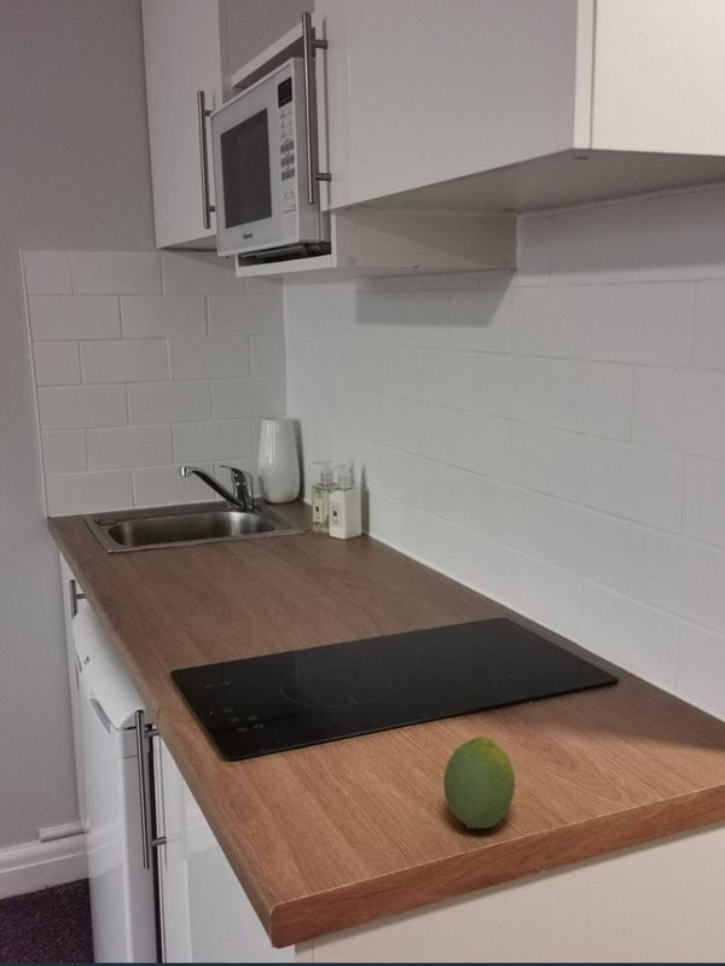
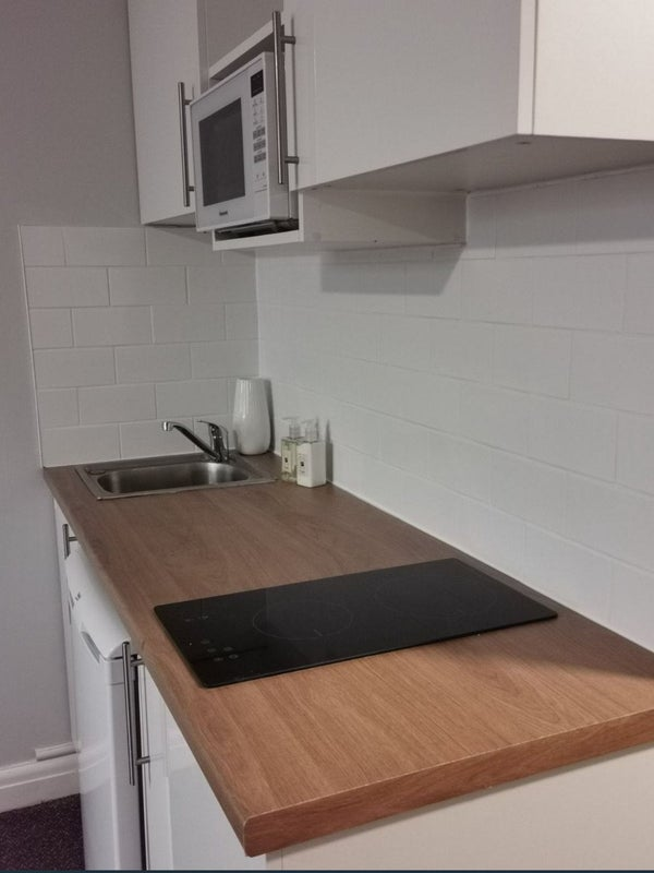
- fruit (478, 781)
